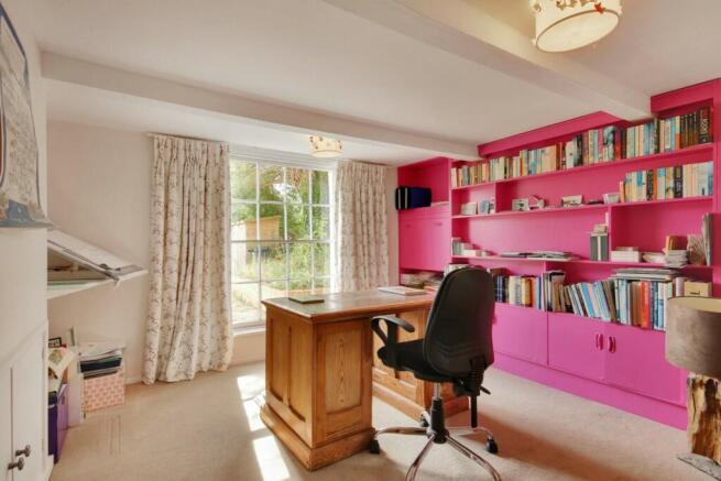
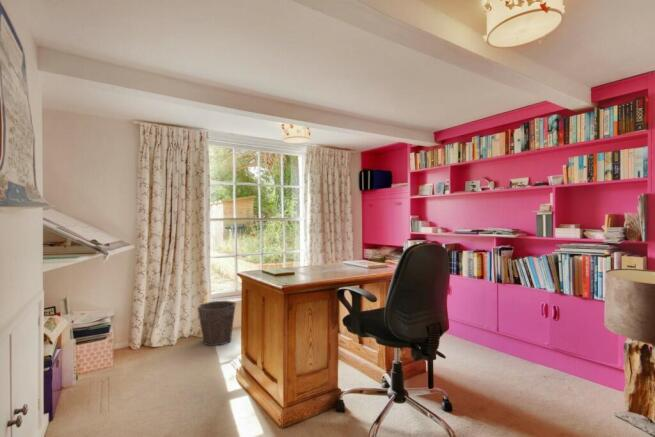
+ waste bin (217, 323)
